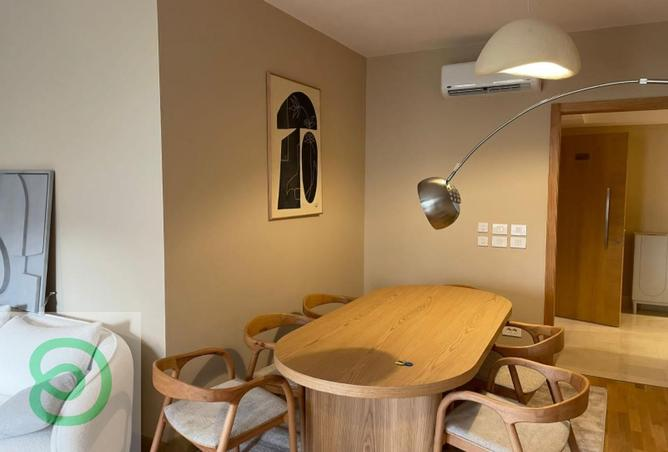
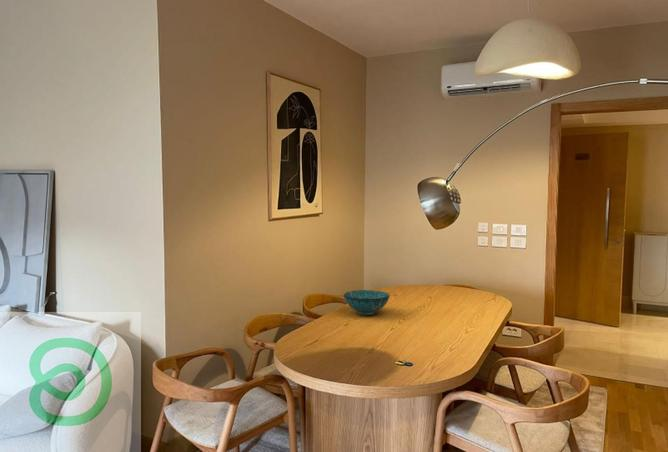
+ decorative bowl (366, 303)
